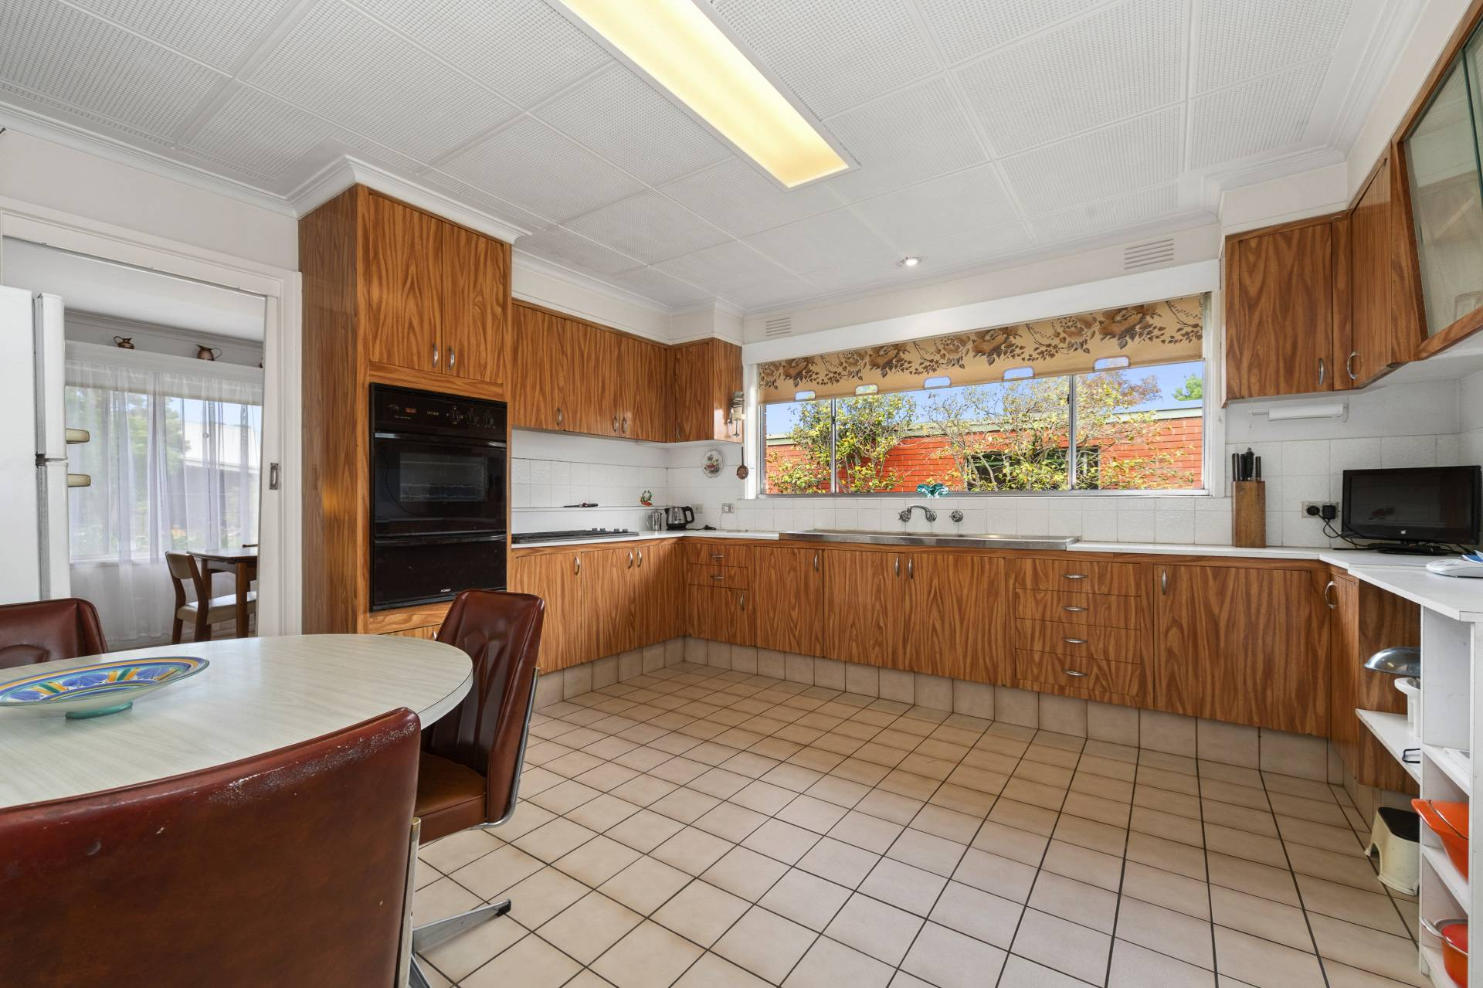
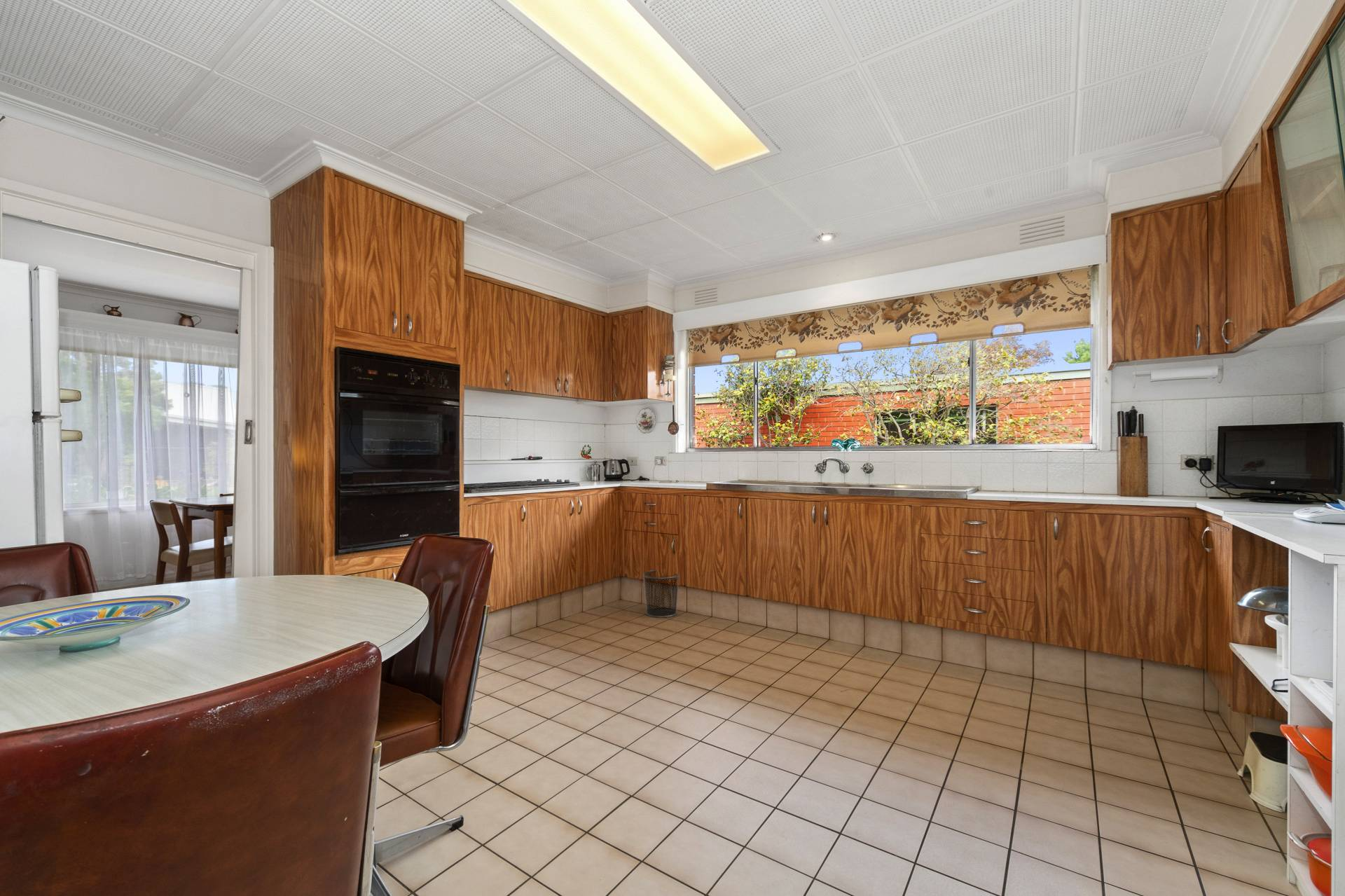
+ trash can (661, 593)
